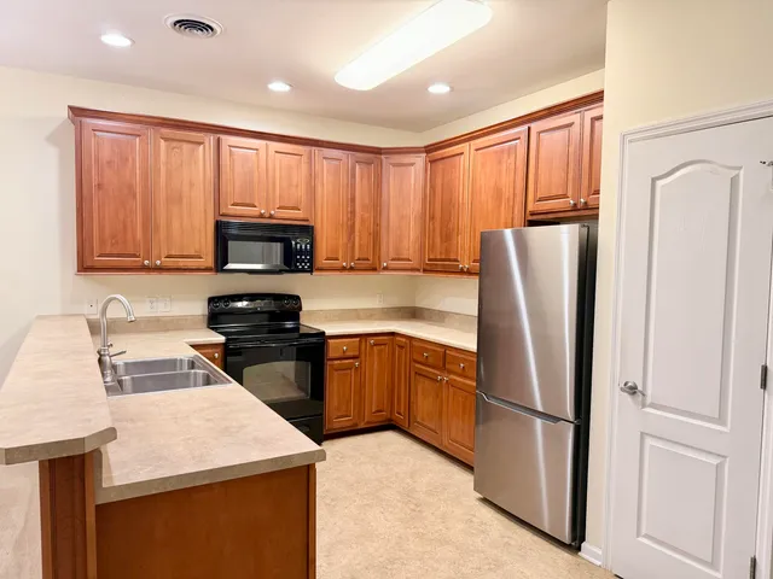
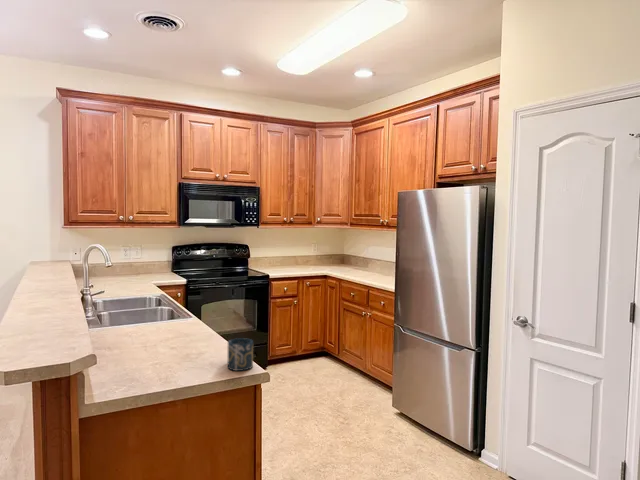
+ cup (238, 353)
